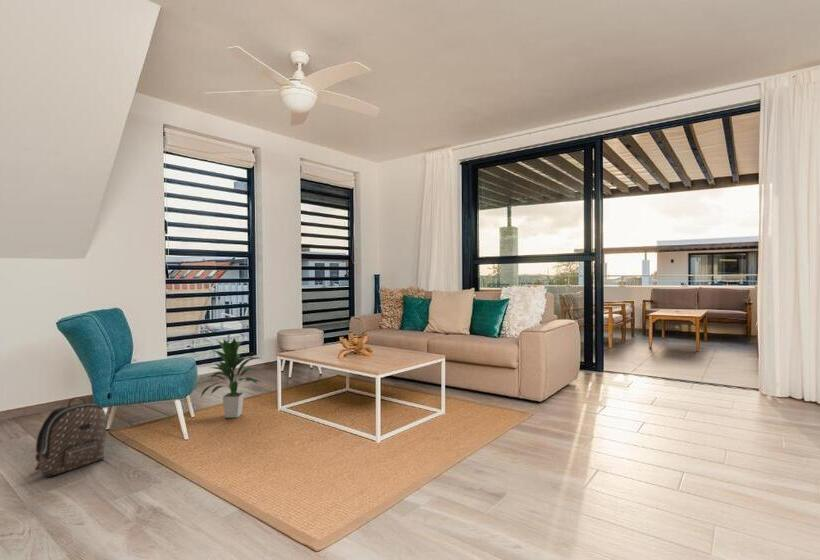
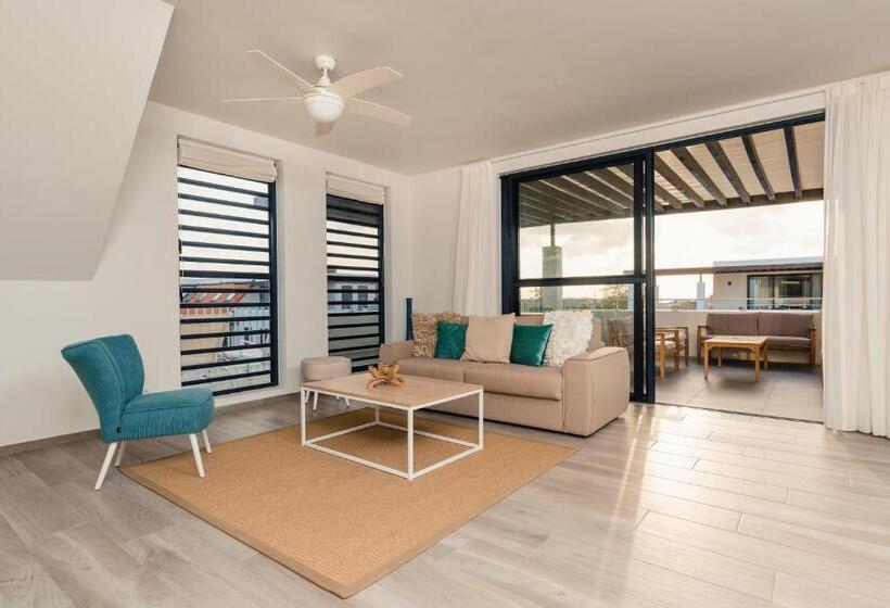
- backpack (72, 432)
- indoor plant (231, 375)
